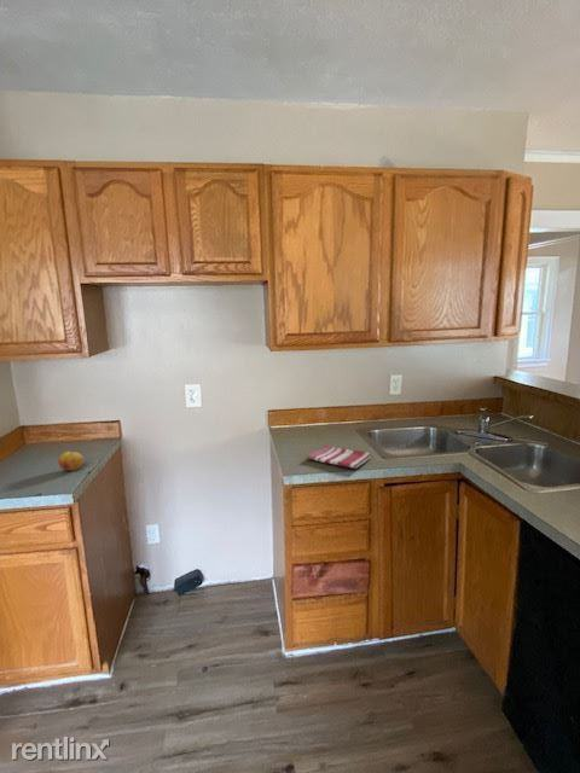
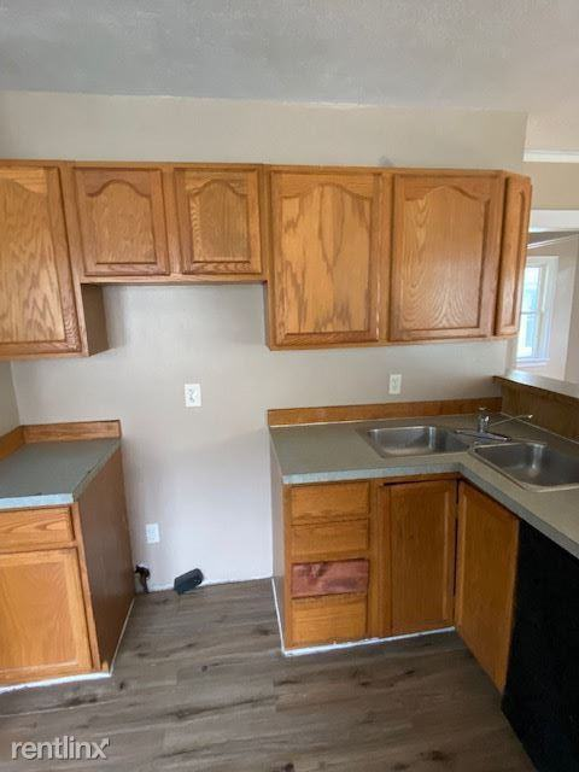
- fruit (70, 460)
- dish towel (338, 455)
